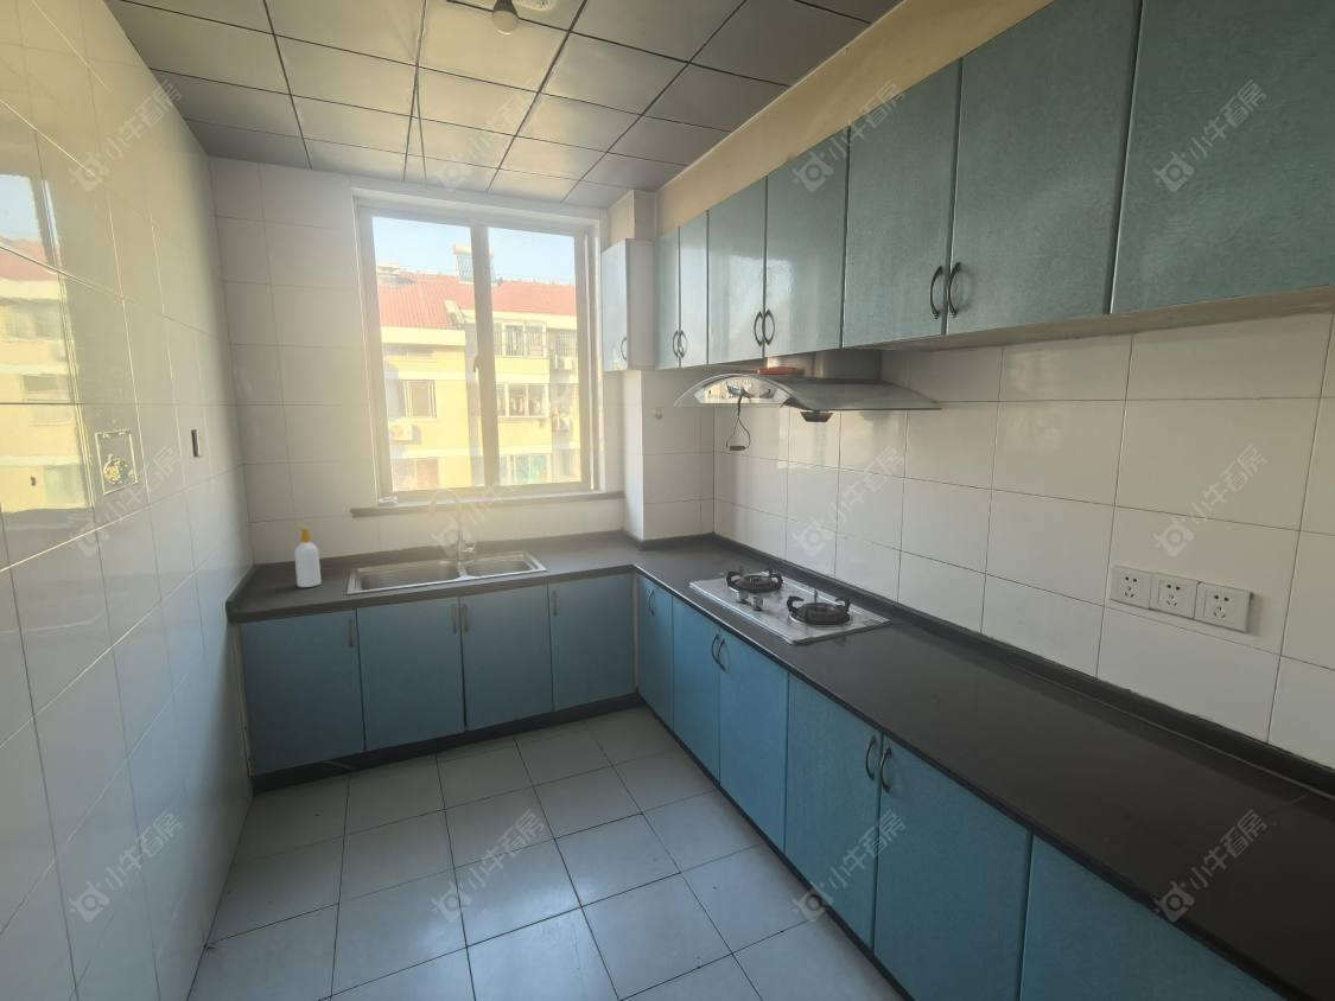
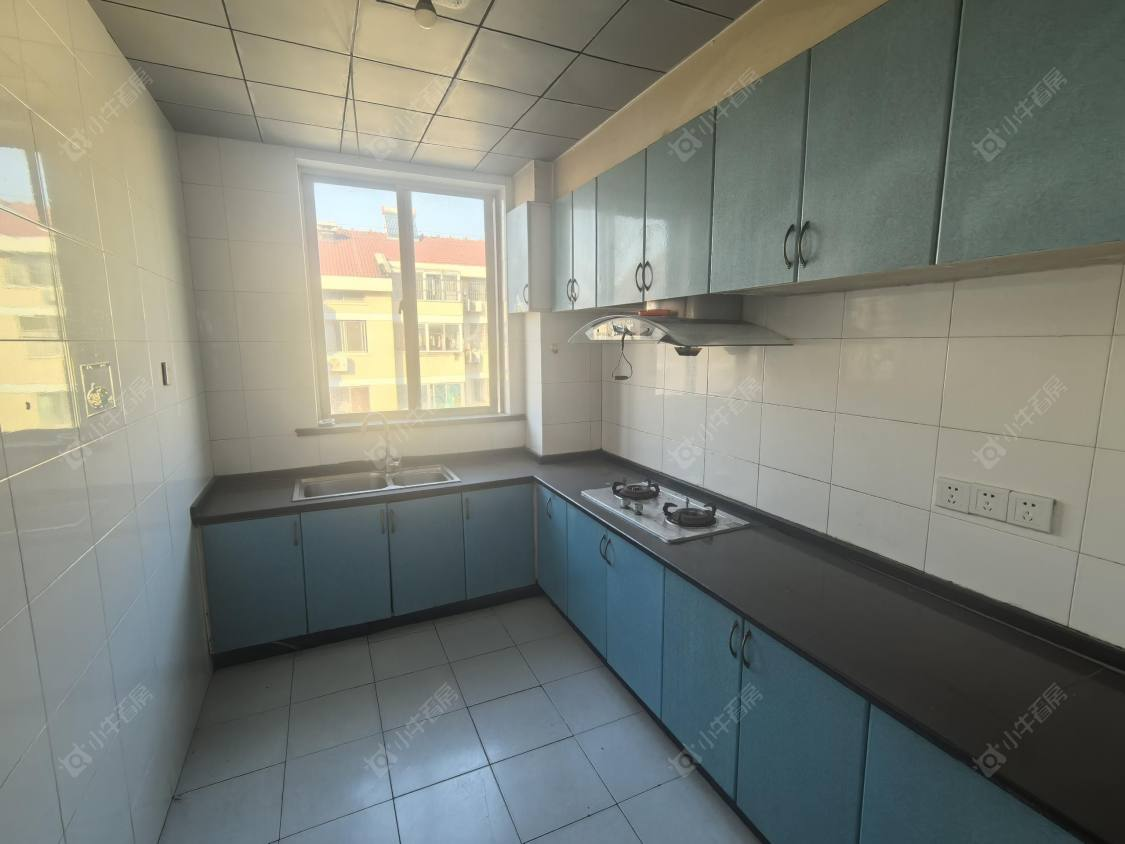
- soap bottle (306, 556)
